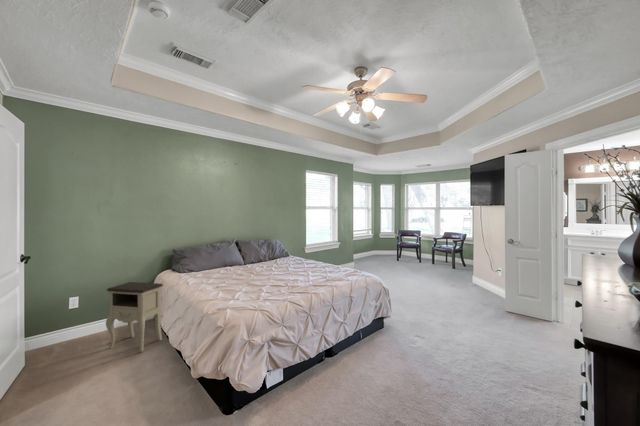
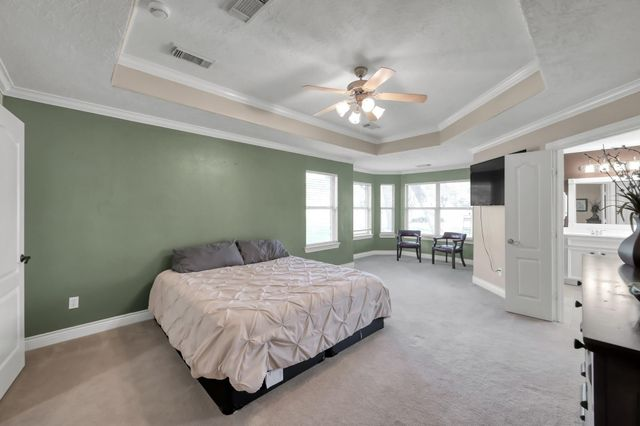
- nightstand (135, 315)
